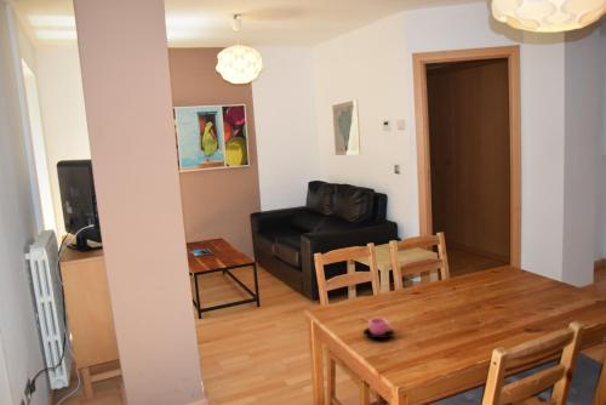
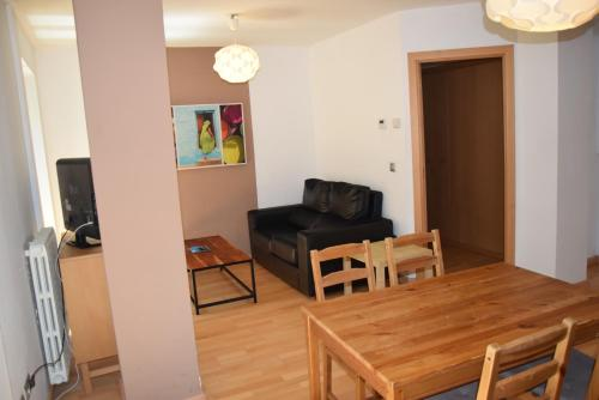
- cup (378, 327)
- wall art (345, 129)
